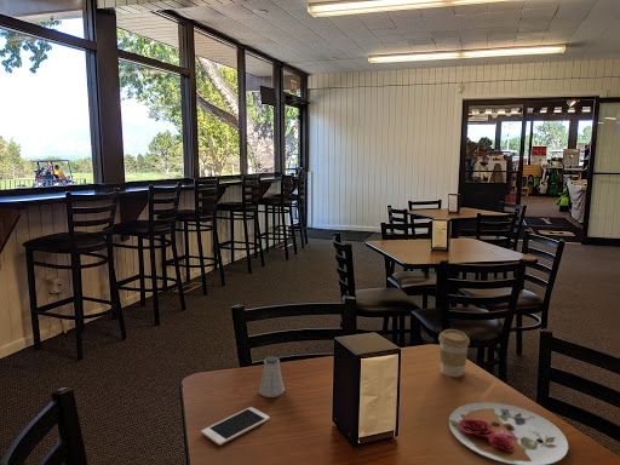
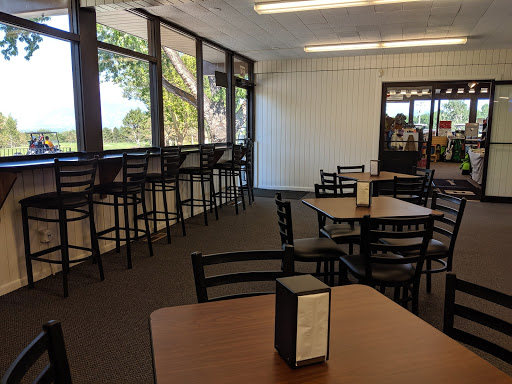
- plate (504, 430)
- coffee cup (453, 352)
- cell phone (236, 424)
- saltshaker (271, 374)
